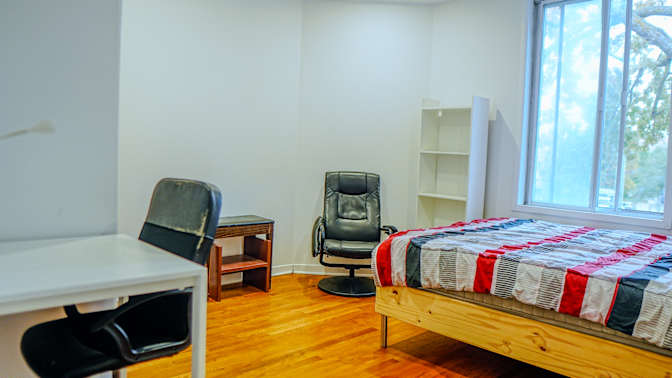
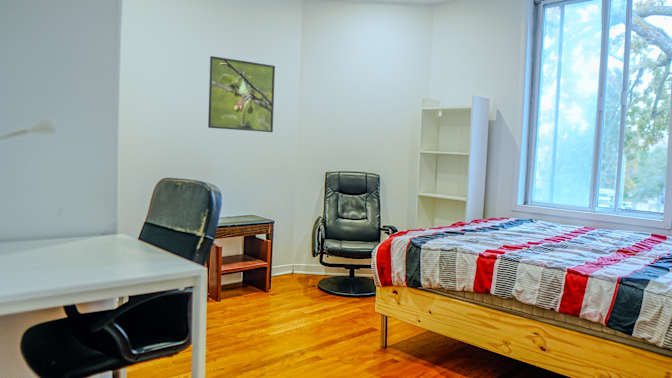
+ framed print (242, 95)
